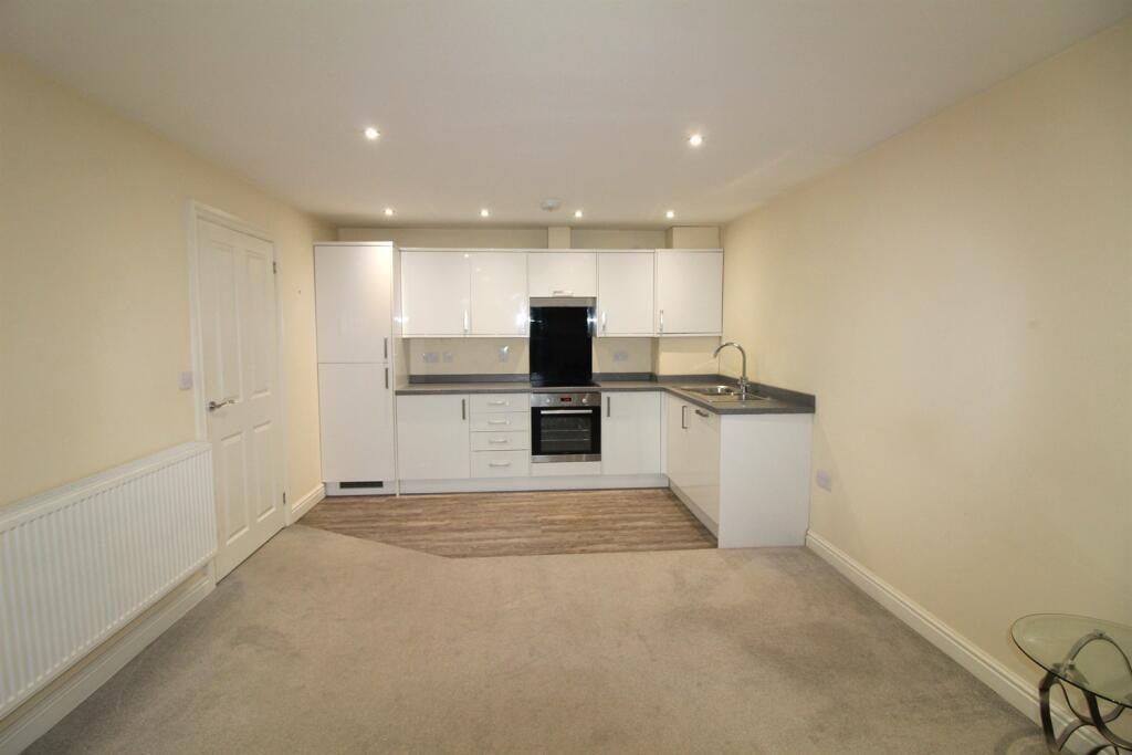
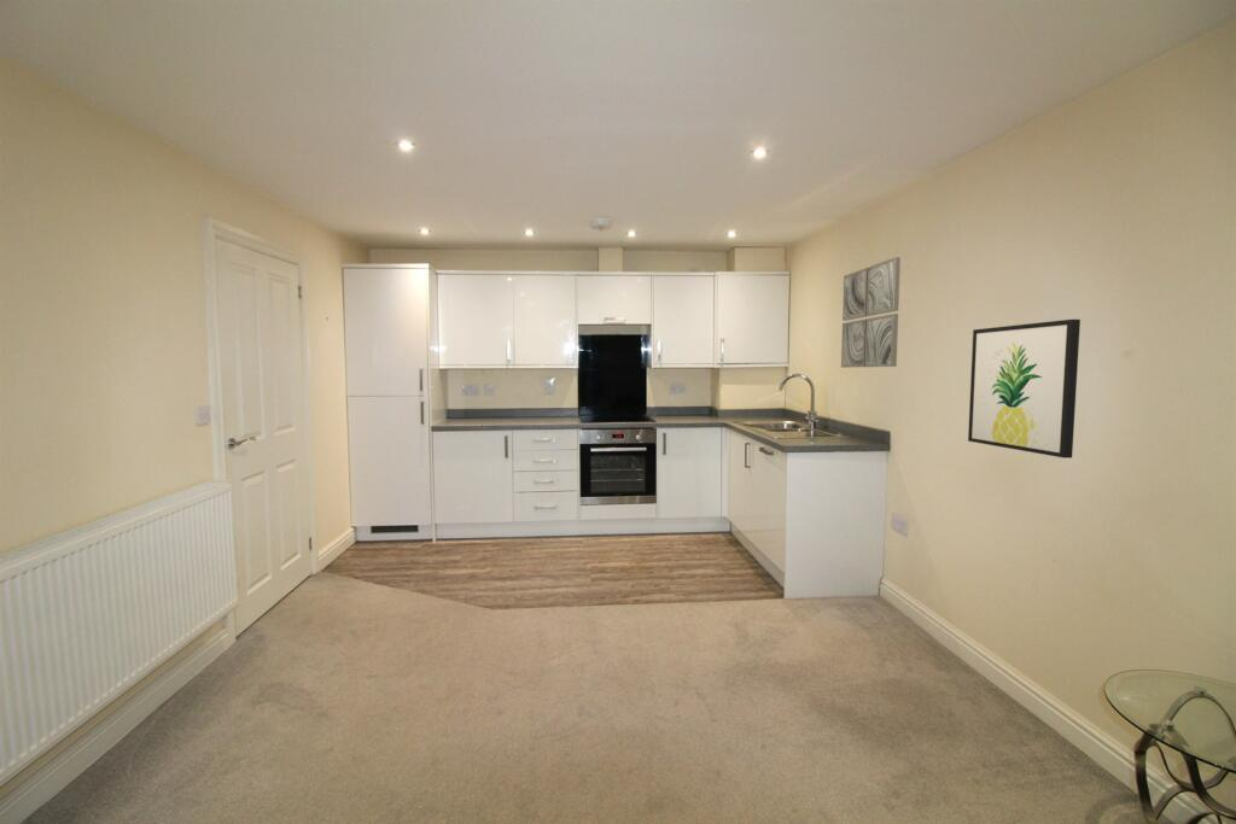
+ wall art (1018, 387)
+ wall art (867, 316)
